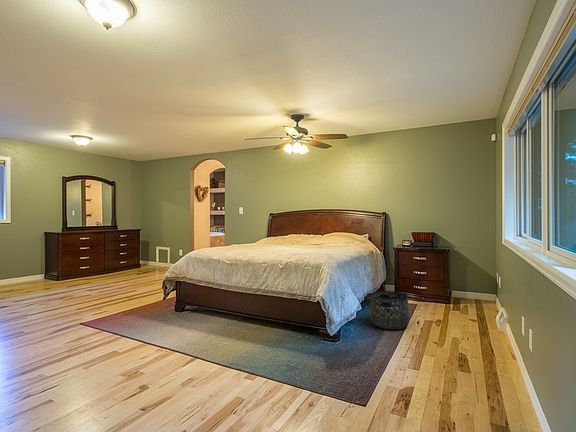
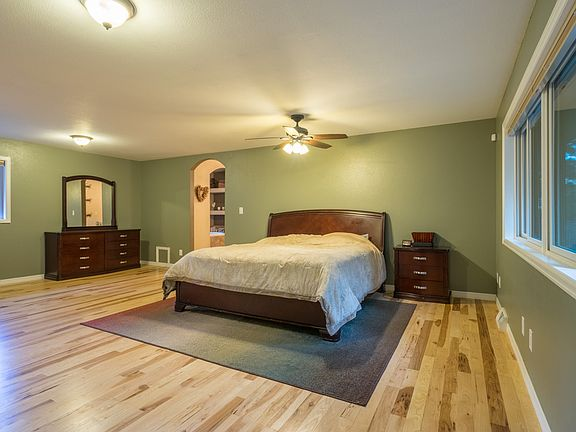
- basket (389, 310)
